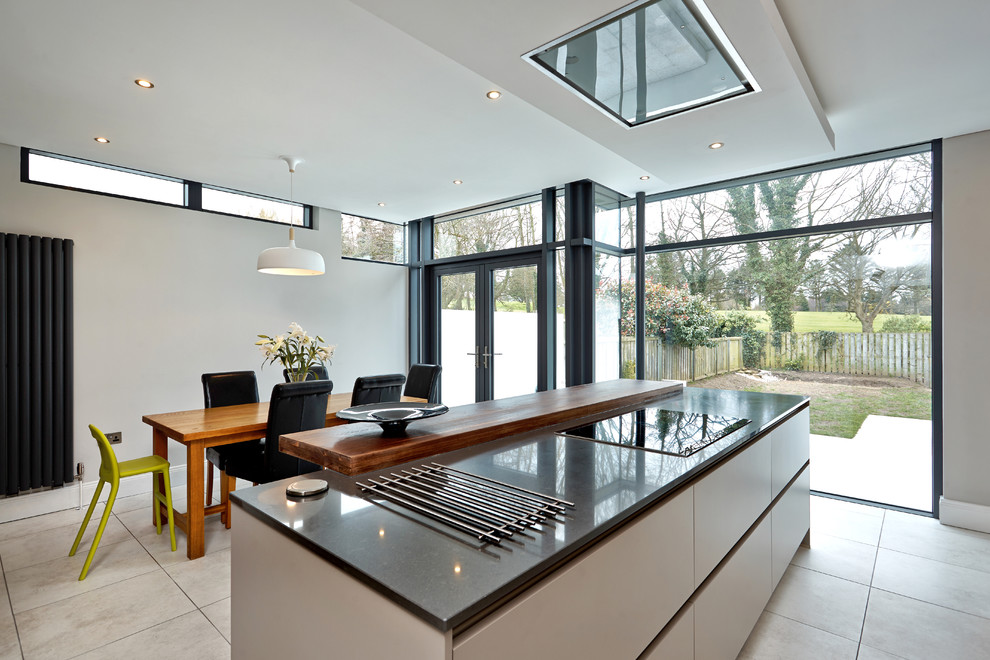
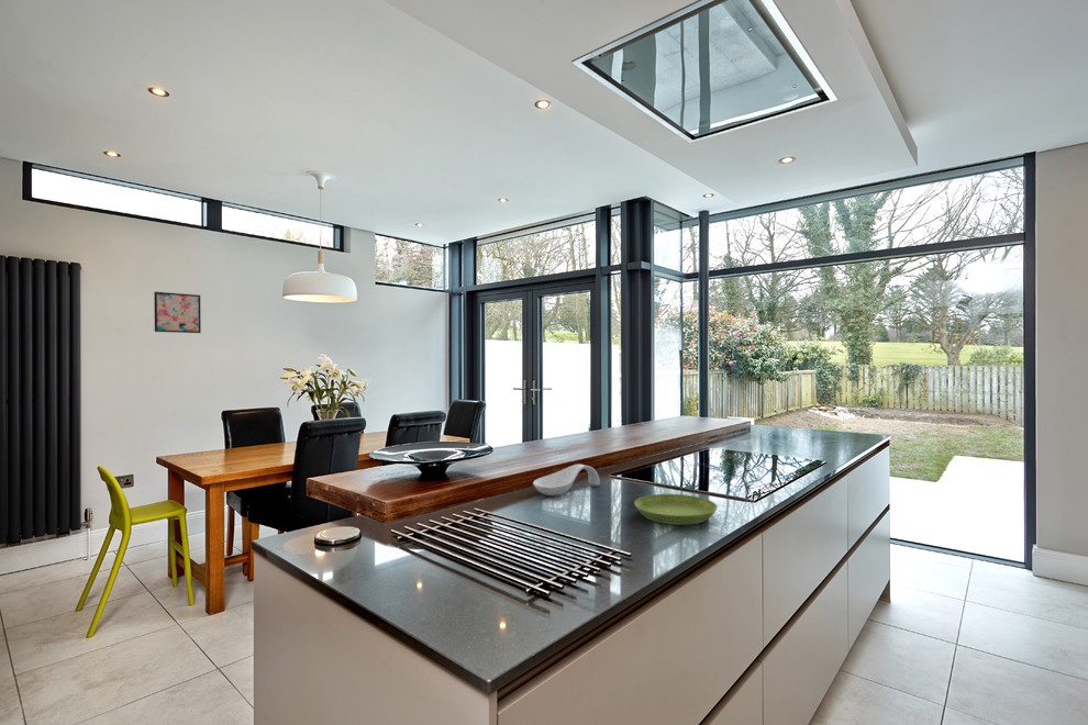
+ saucer (675, 510)
+ wall art (178, 312)
+ spoon rest (567, 478)
